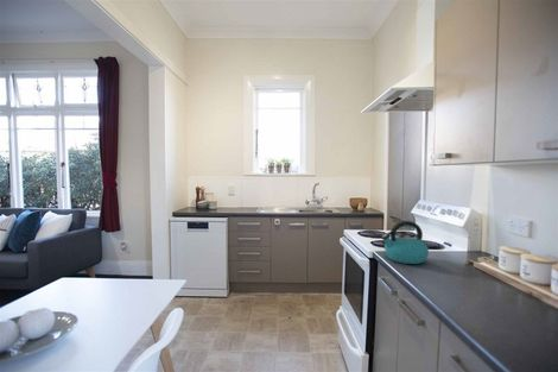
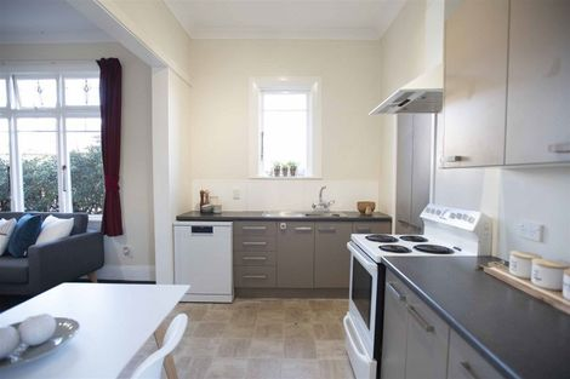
- kettle (402, 240)
